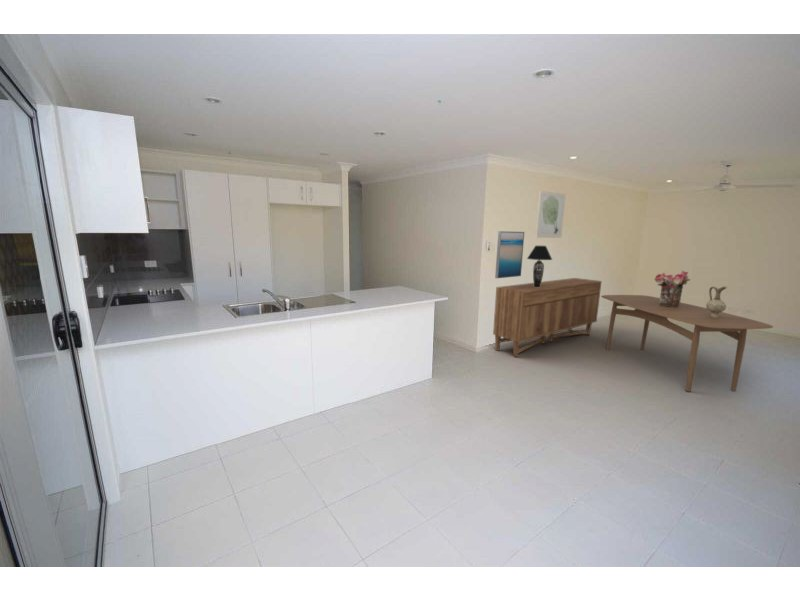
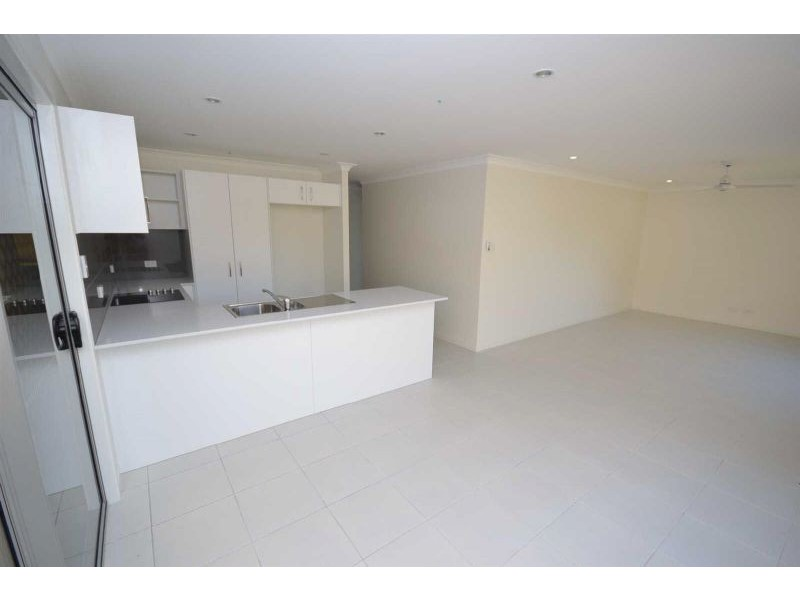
- table lamp (538, 266)
- wall art (510, 254)
- sideboard (550, 313)
- dining table (671, 329)
- bouquet (670, 287)
- ceramic jug (716, 301)
- wall art (551, 215)
